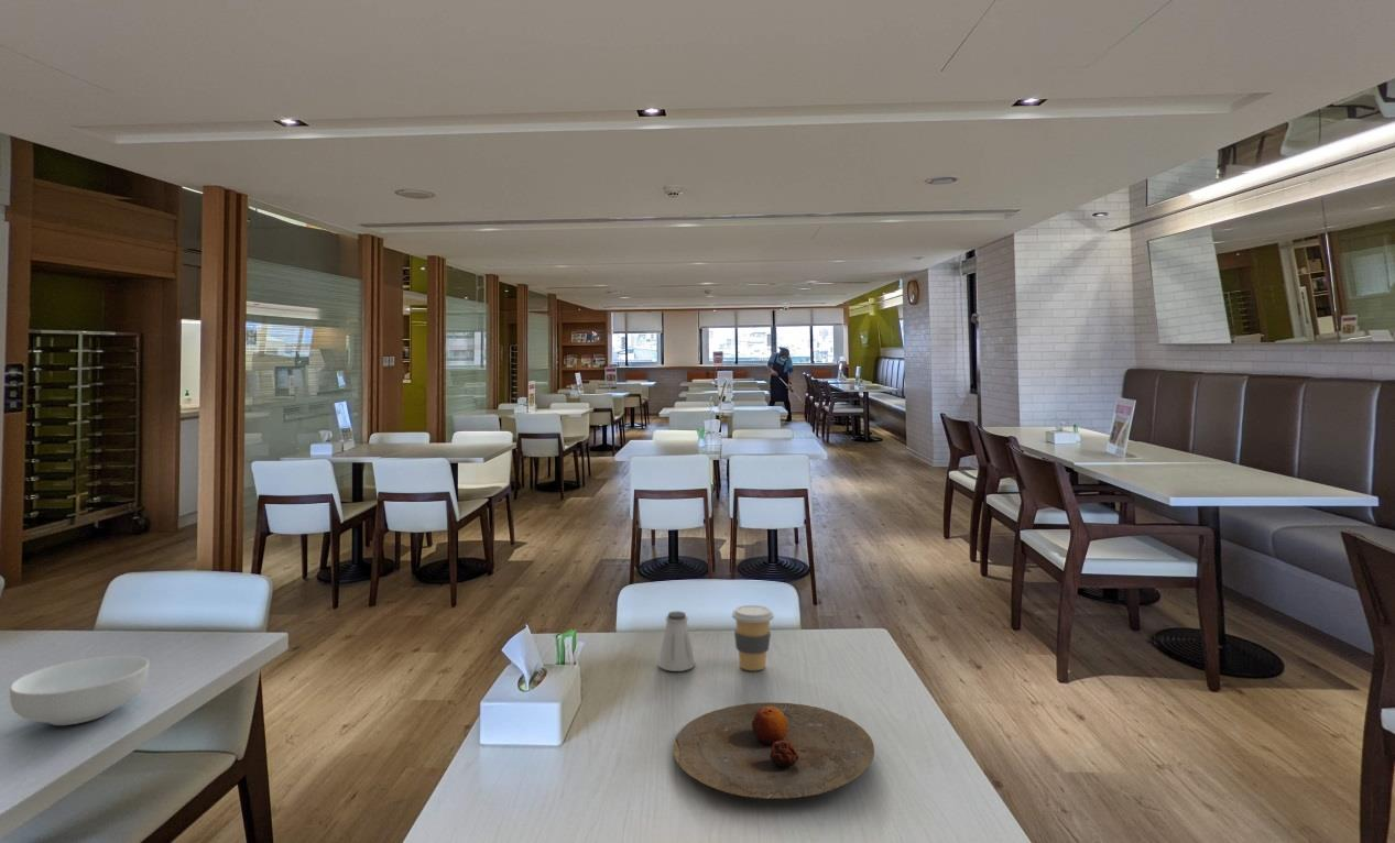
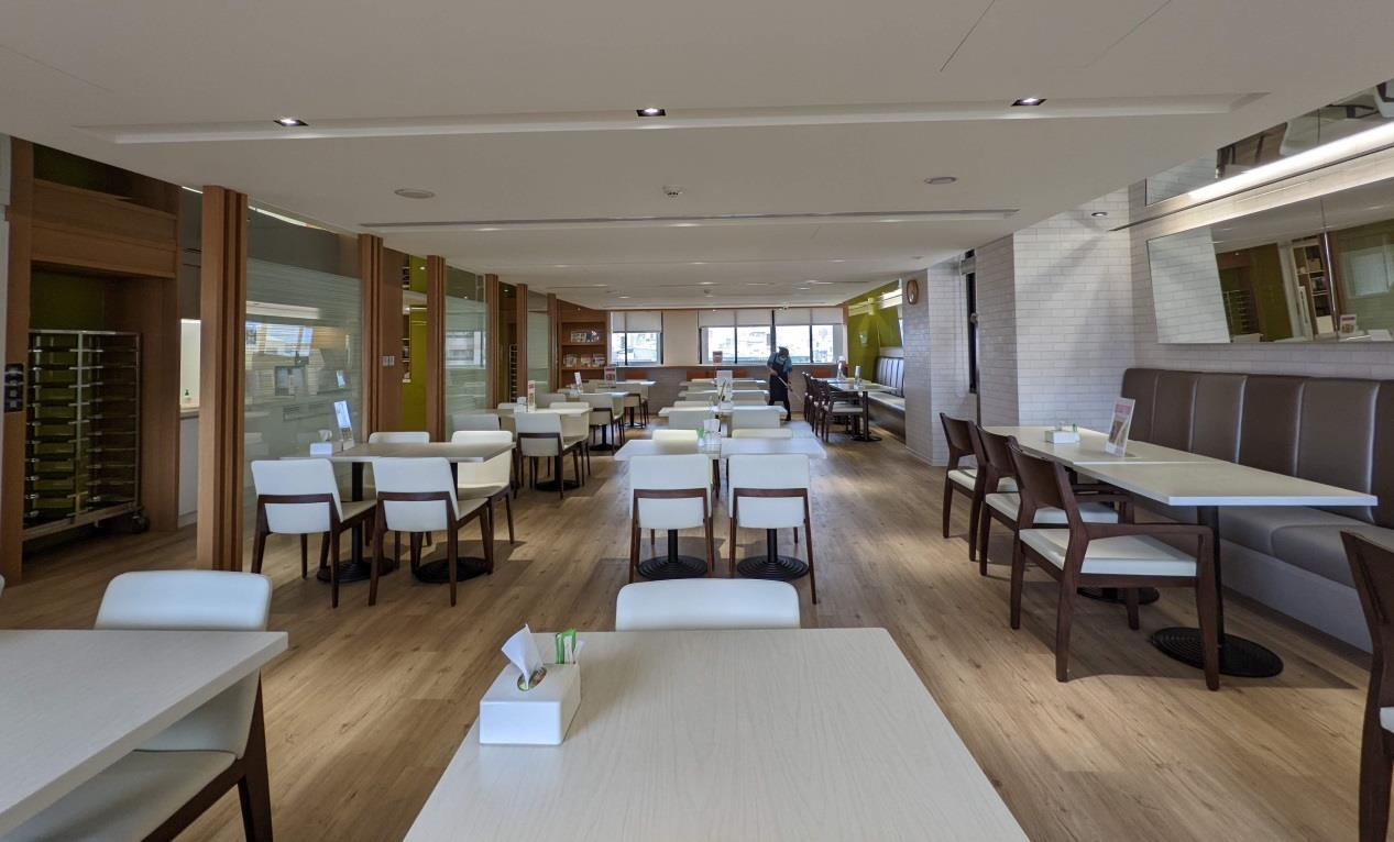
- coffee cup (752, 637)
- saltshaker (676, 638)
- cereal bowl (83, 693)
- plate (772, 735)
